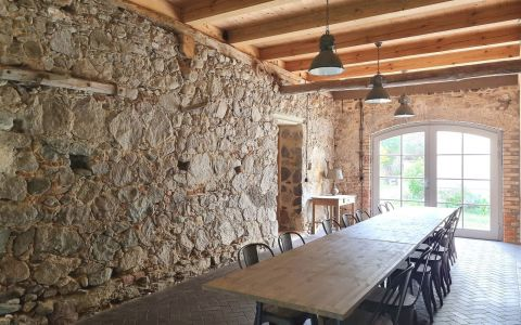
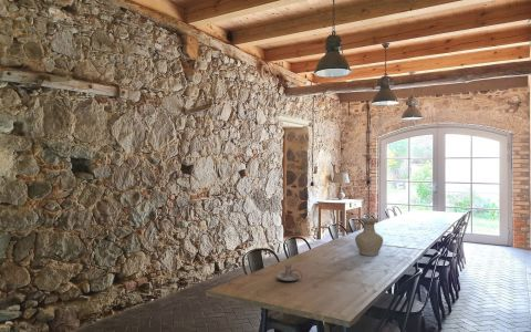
+ vase (368, 236)
+ candle holder (290, 272)
